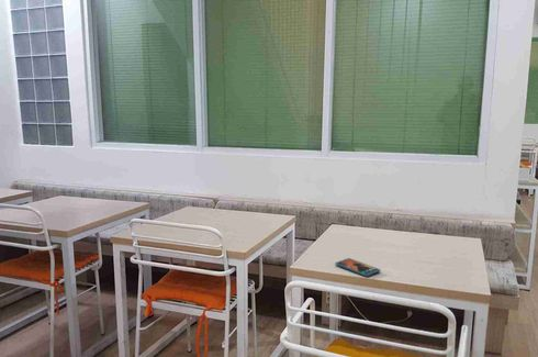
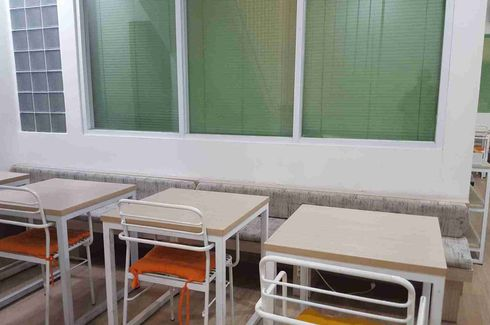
- smartphone (357, 266)
